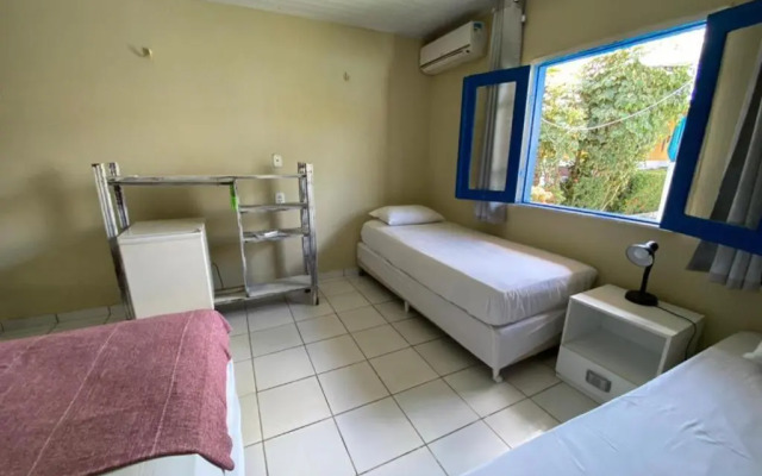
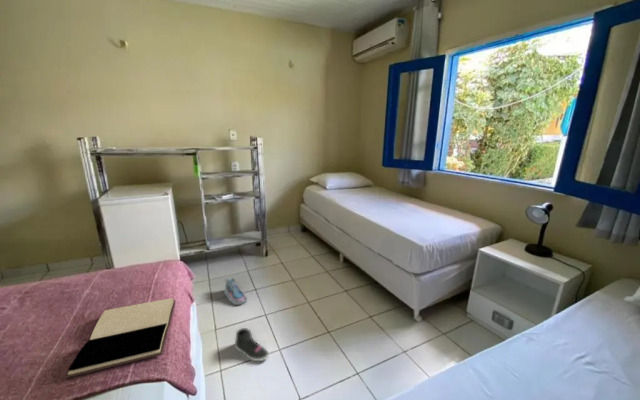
+ sneaker (250, 343)
+ shoe (234, 288)
+ book (130, 329)
